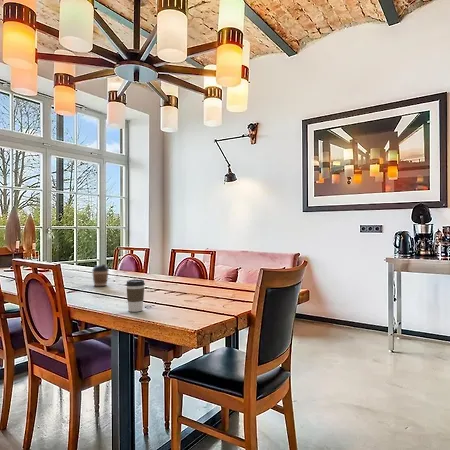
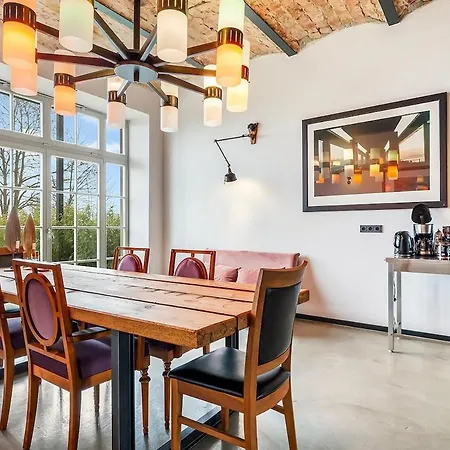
- coffee cup (135, 295)
- coffee cup (100, 274)
